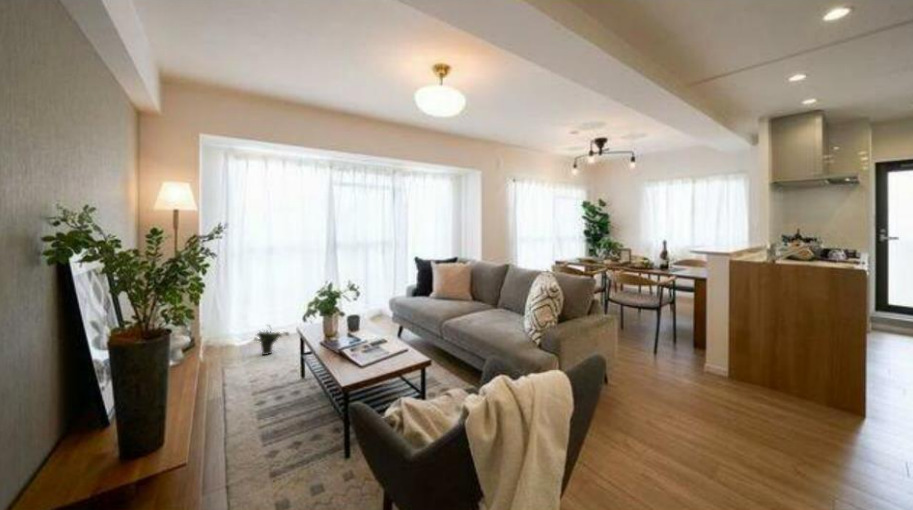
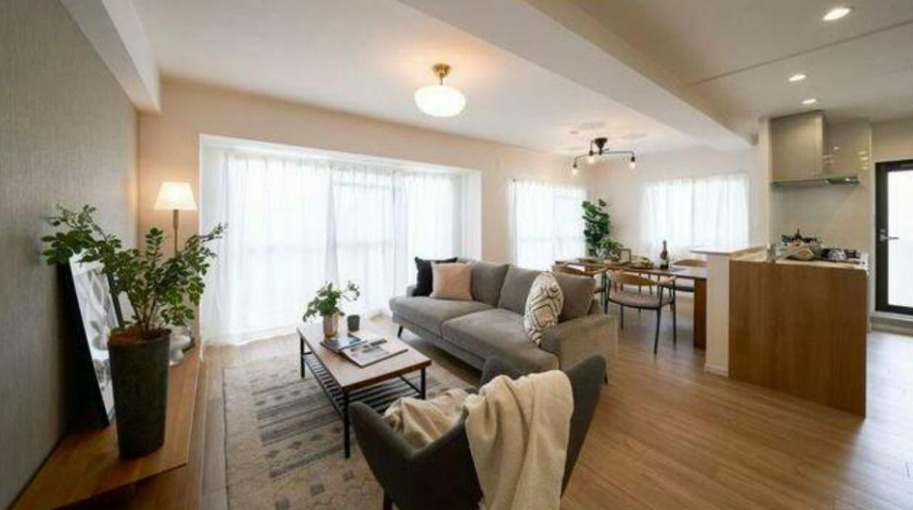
- potted plant (271, 338)
